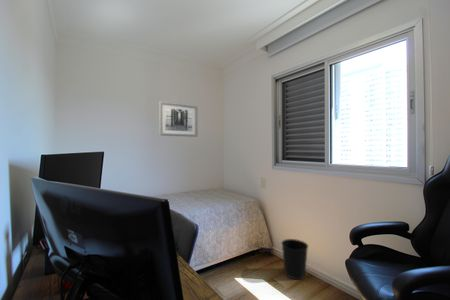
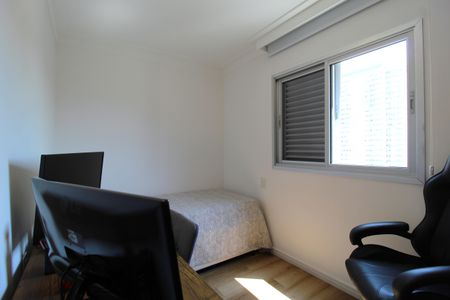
- wall art (179, 120)
- wastebasket (294, 258)
